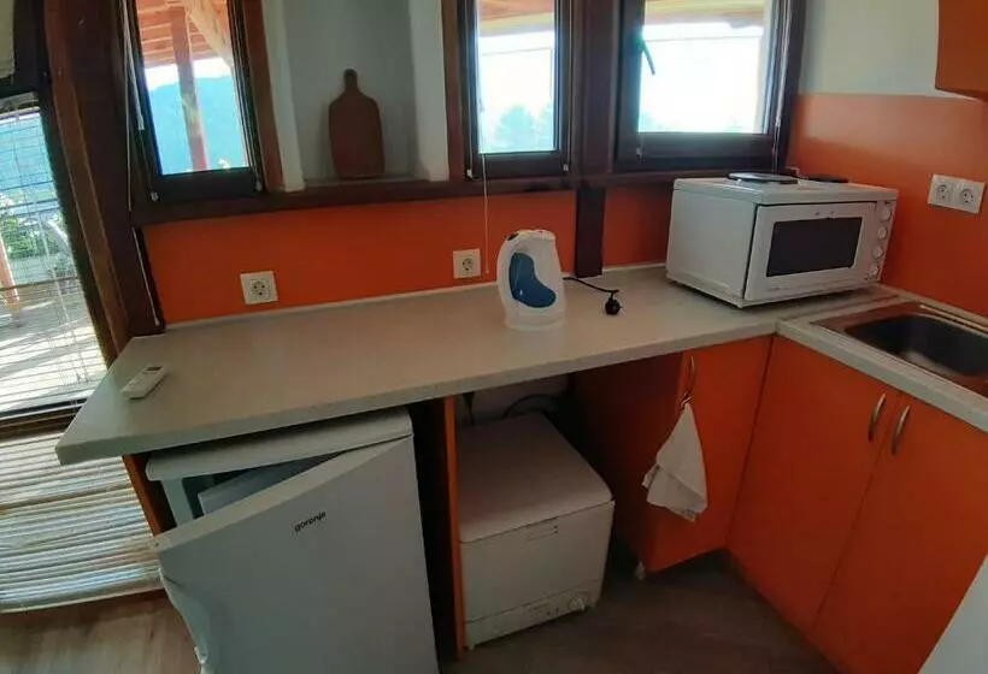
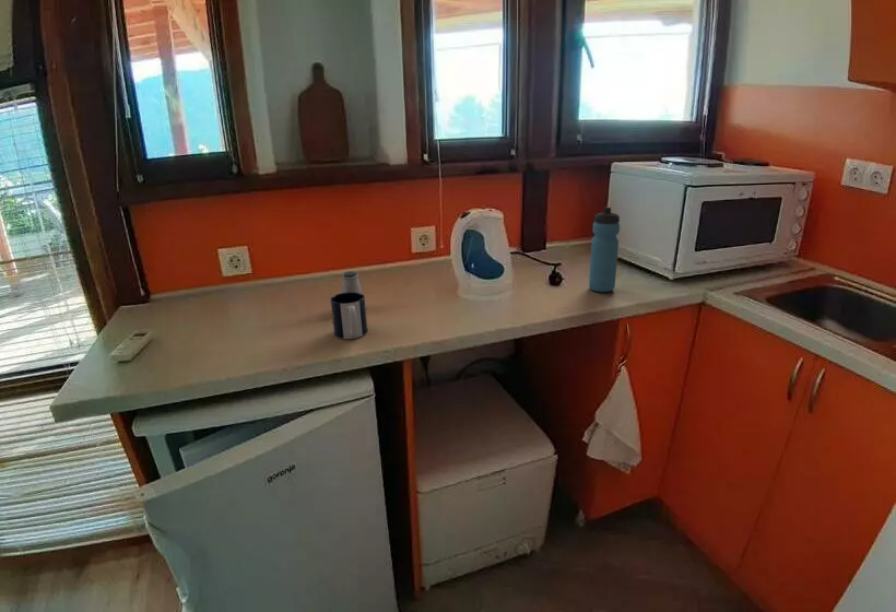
+ mug (350, 317)
+ water bottle (604, 249)
+ saltshaker (351, 290)
